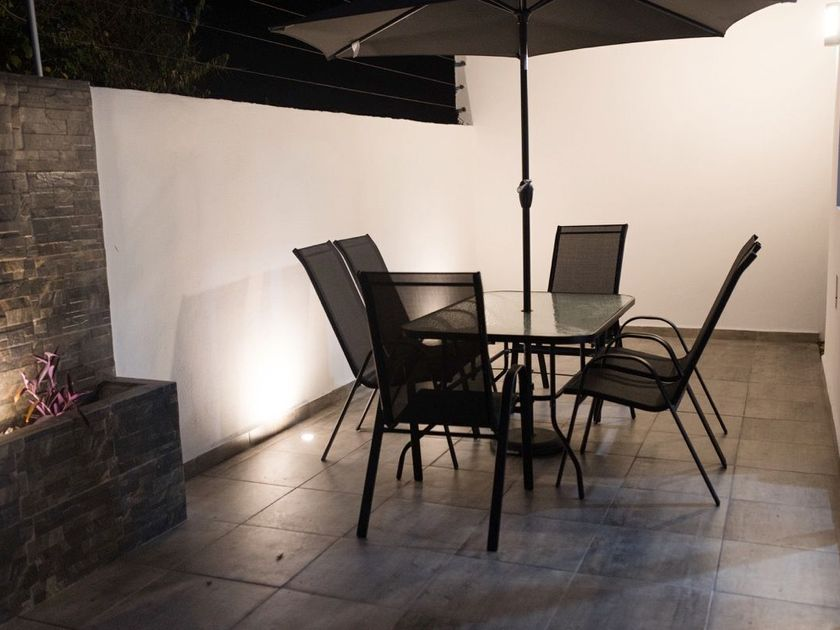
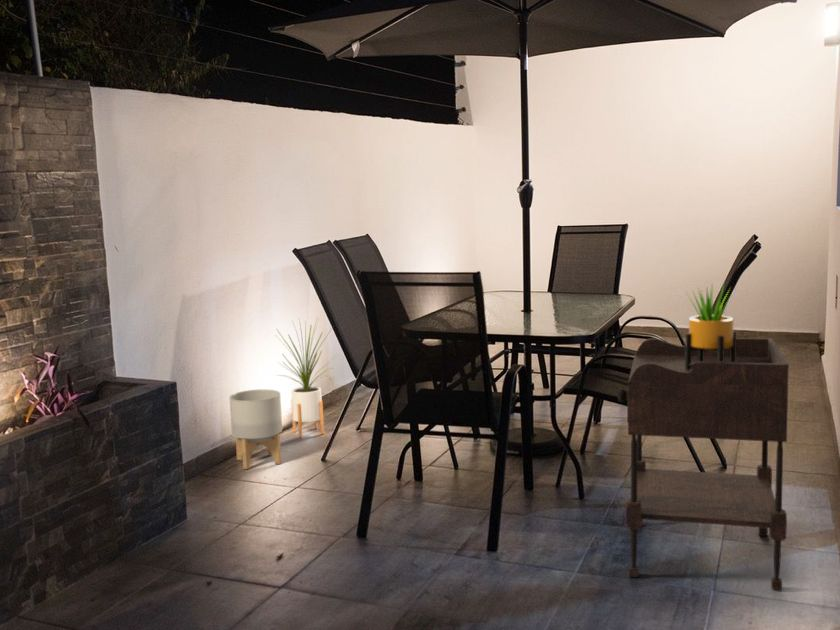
+ house plant (304, 375)
+ potted plant (710, 324)
+ planter (257, 428)
+ side table (696, 437)
